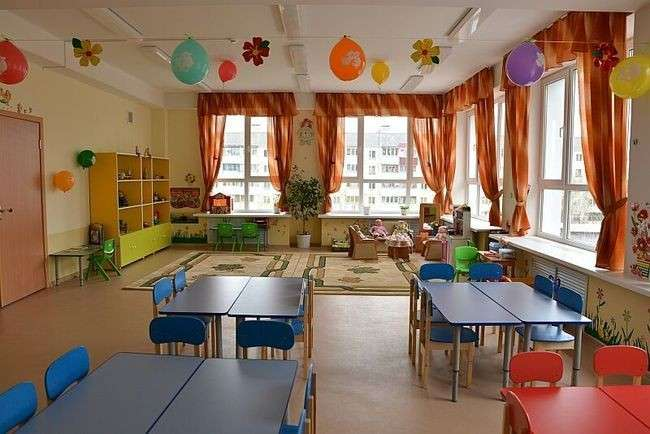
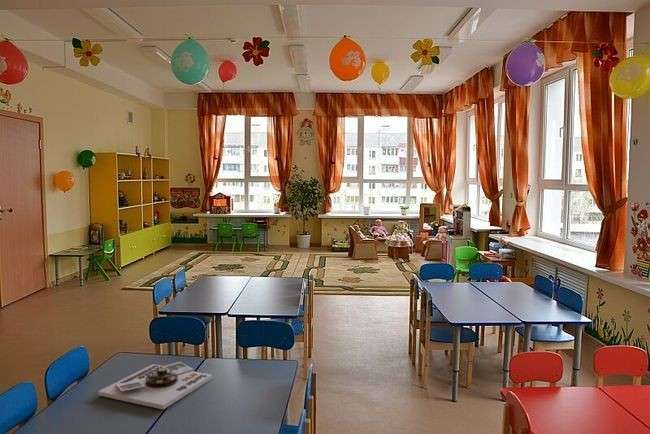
+ board game (162, 375)
